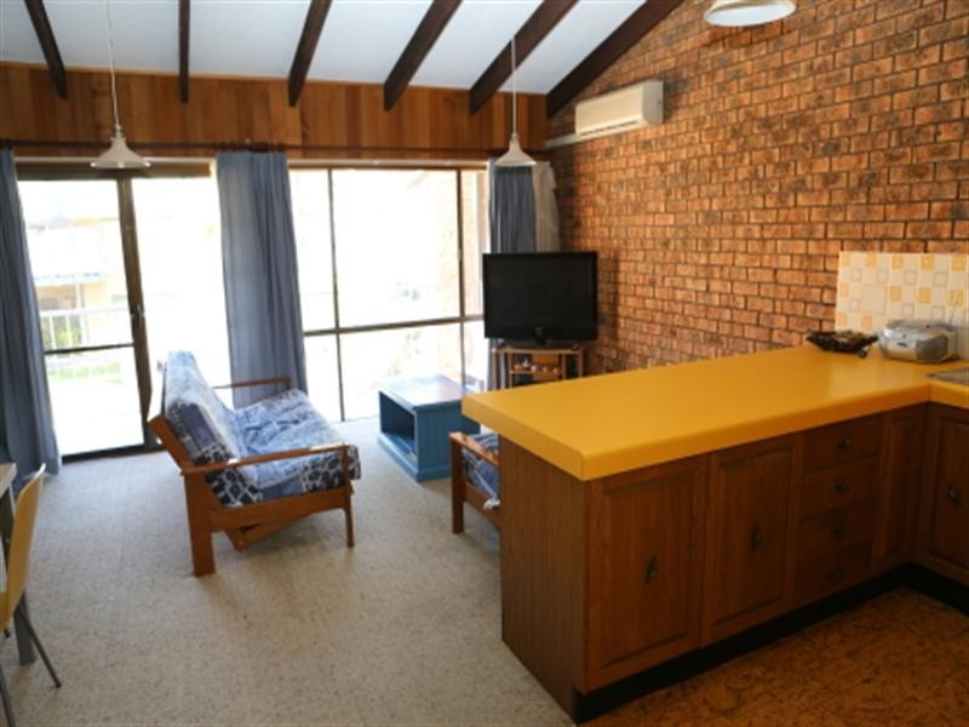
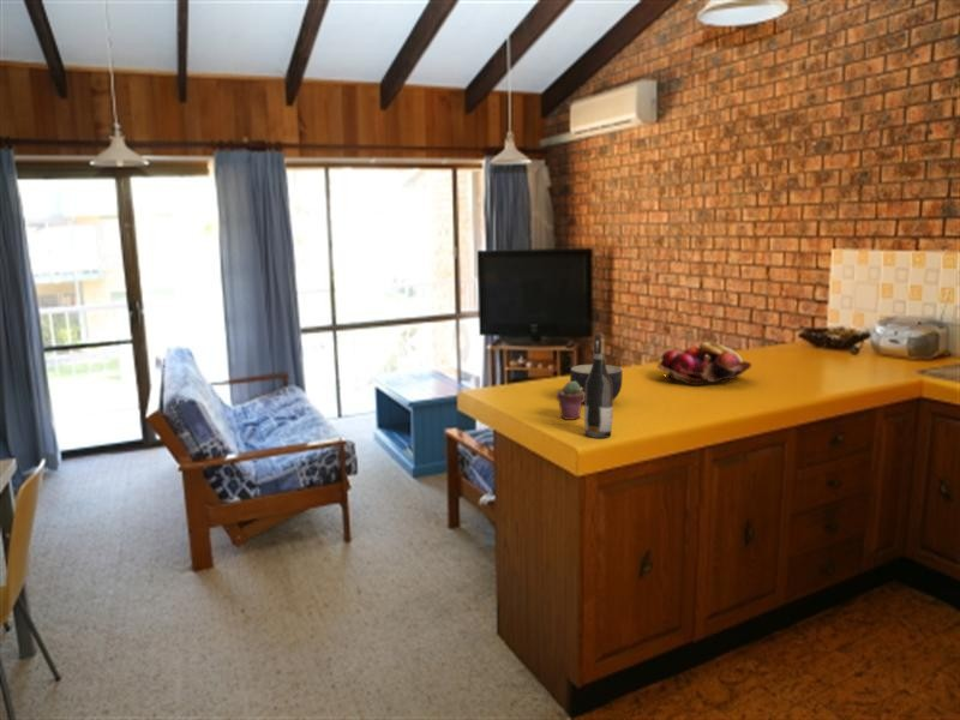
+ bowl (584, 385)
+ potted succulent (570, 398)
+ wine bottle (598, 384)
+ fruit basket (704, 362)
